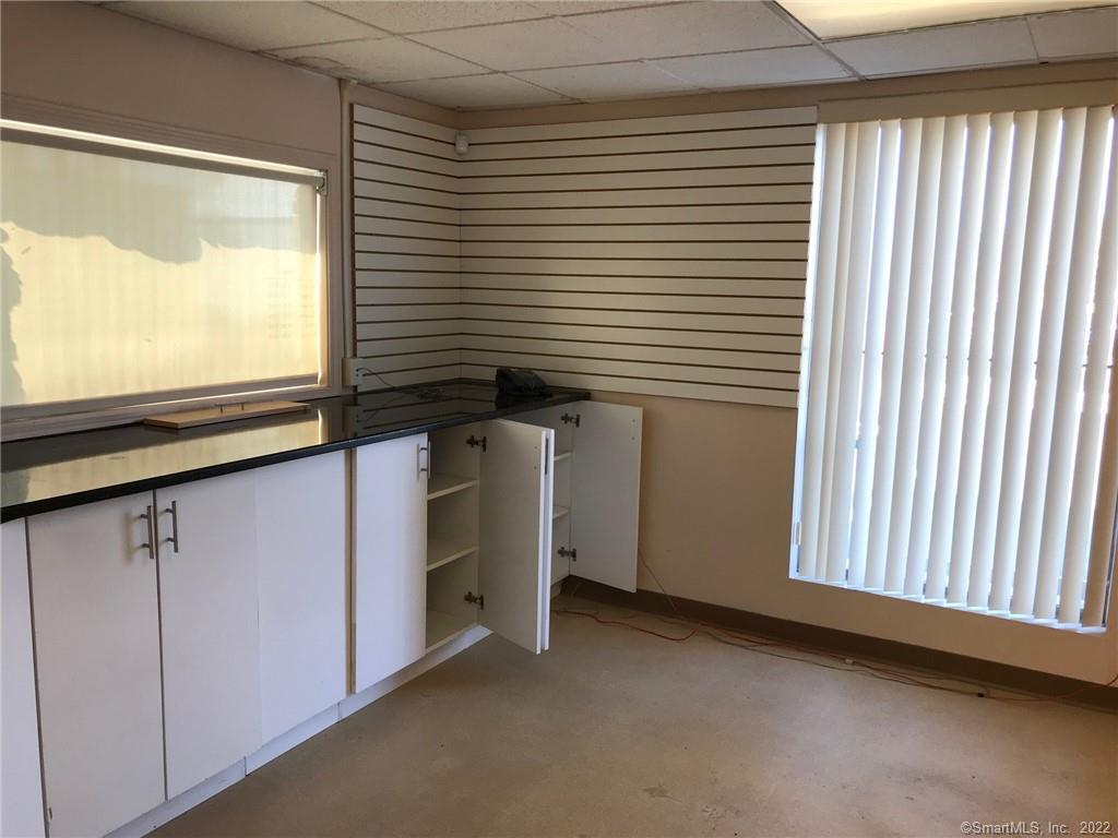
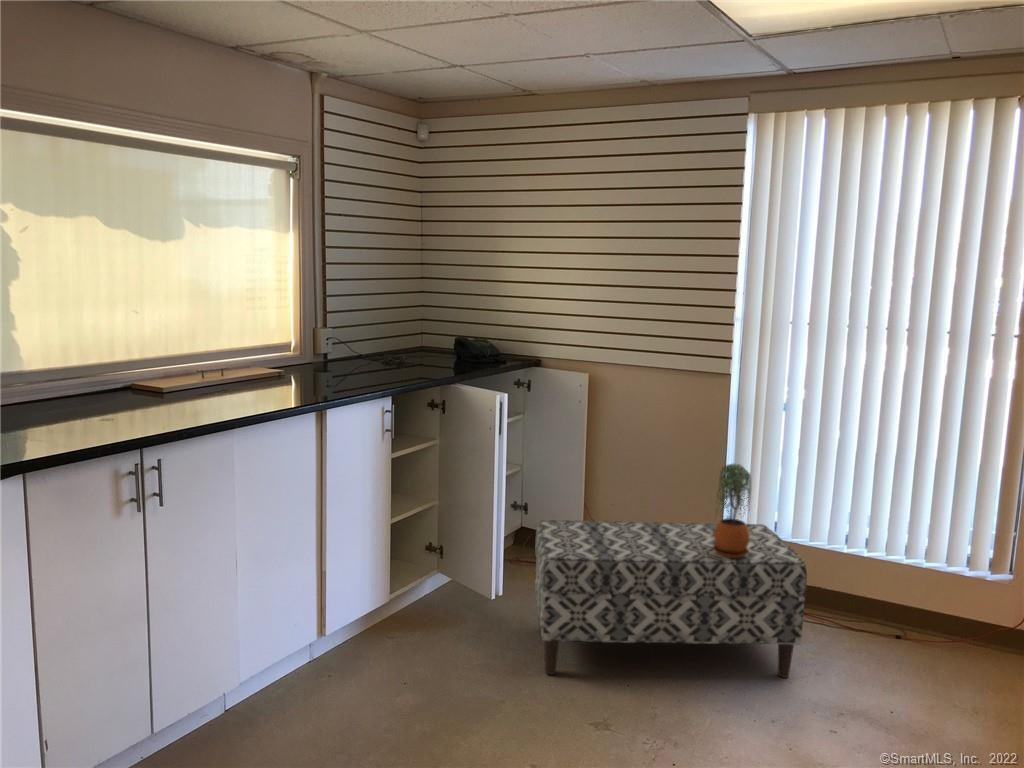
+ bench (660, 596)
+ potted plant (729, 511)
